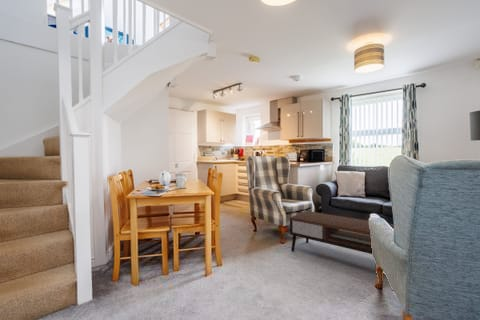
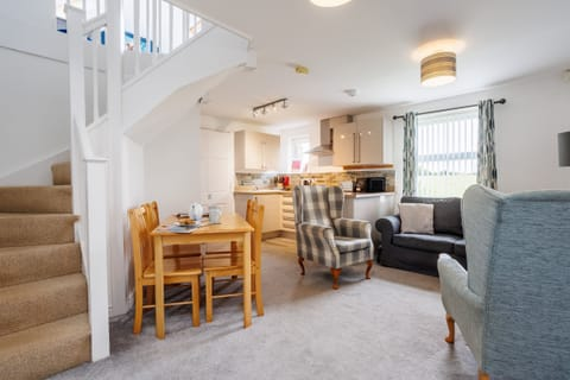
- coffee table (351, 241)
